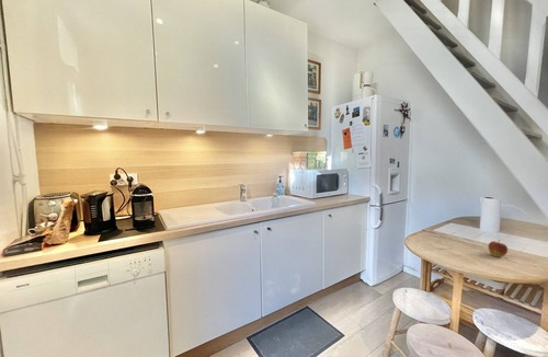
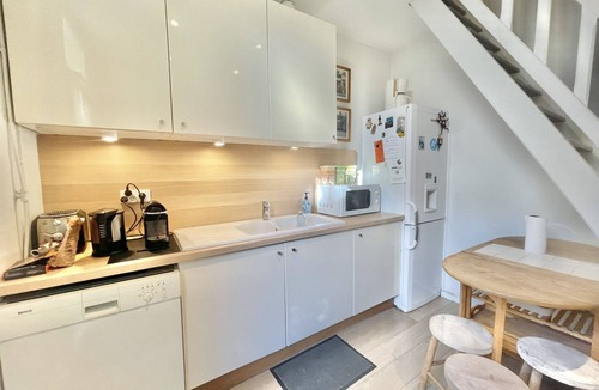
- fruit (498, 247)
